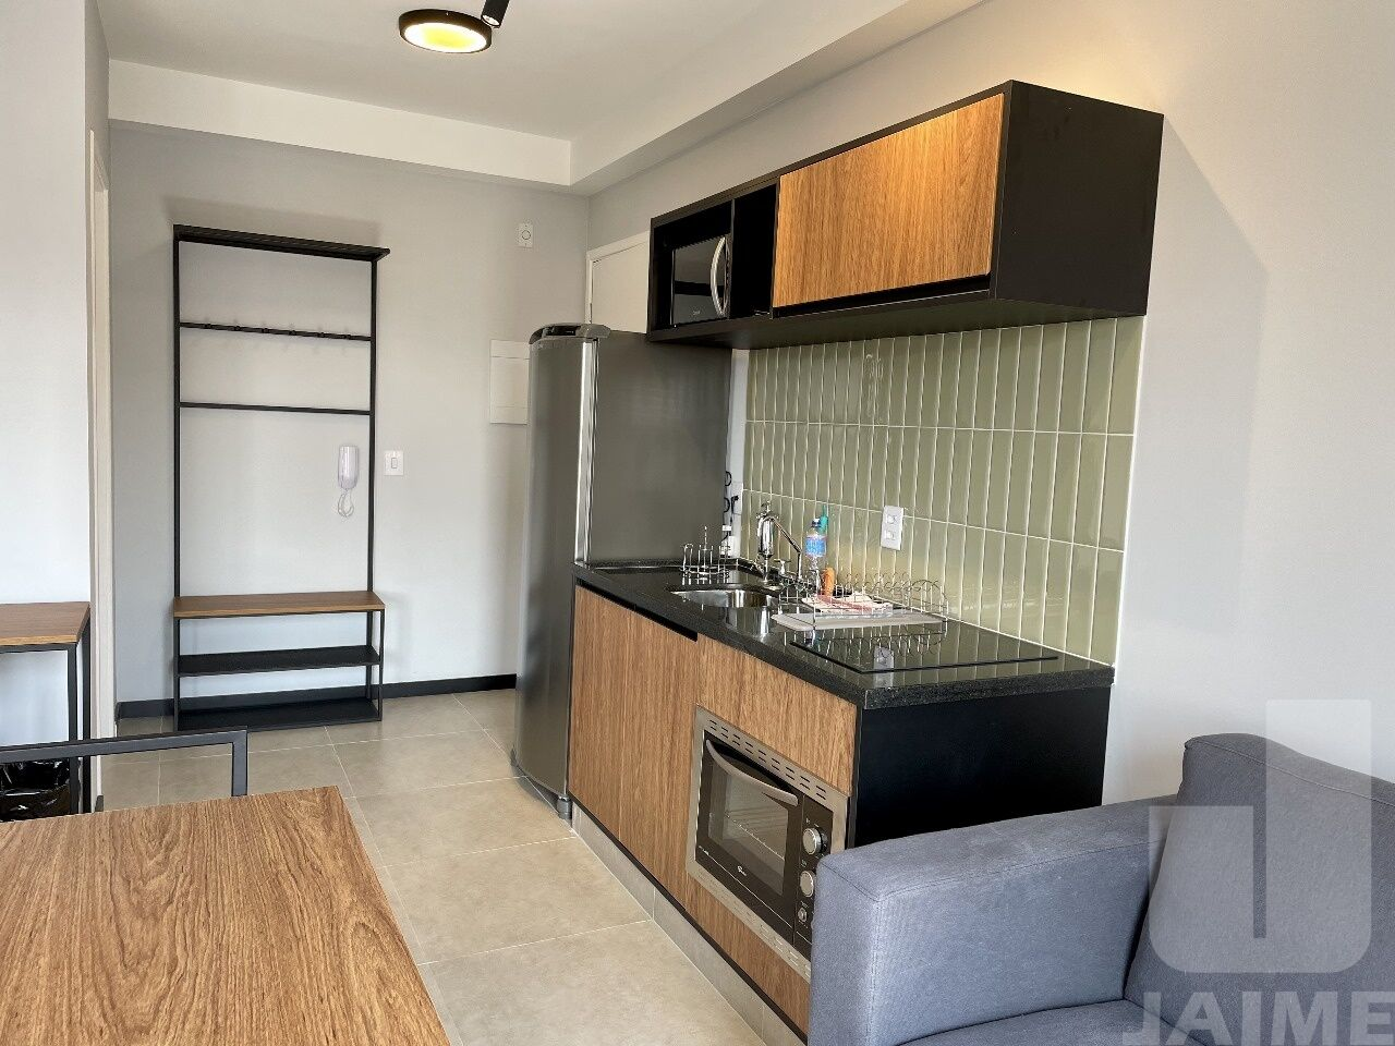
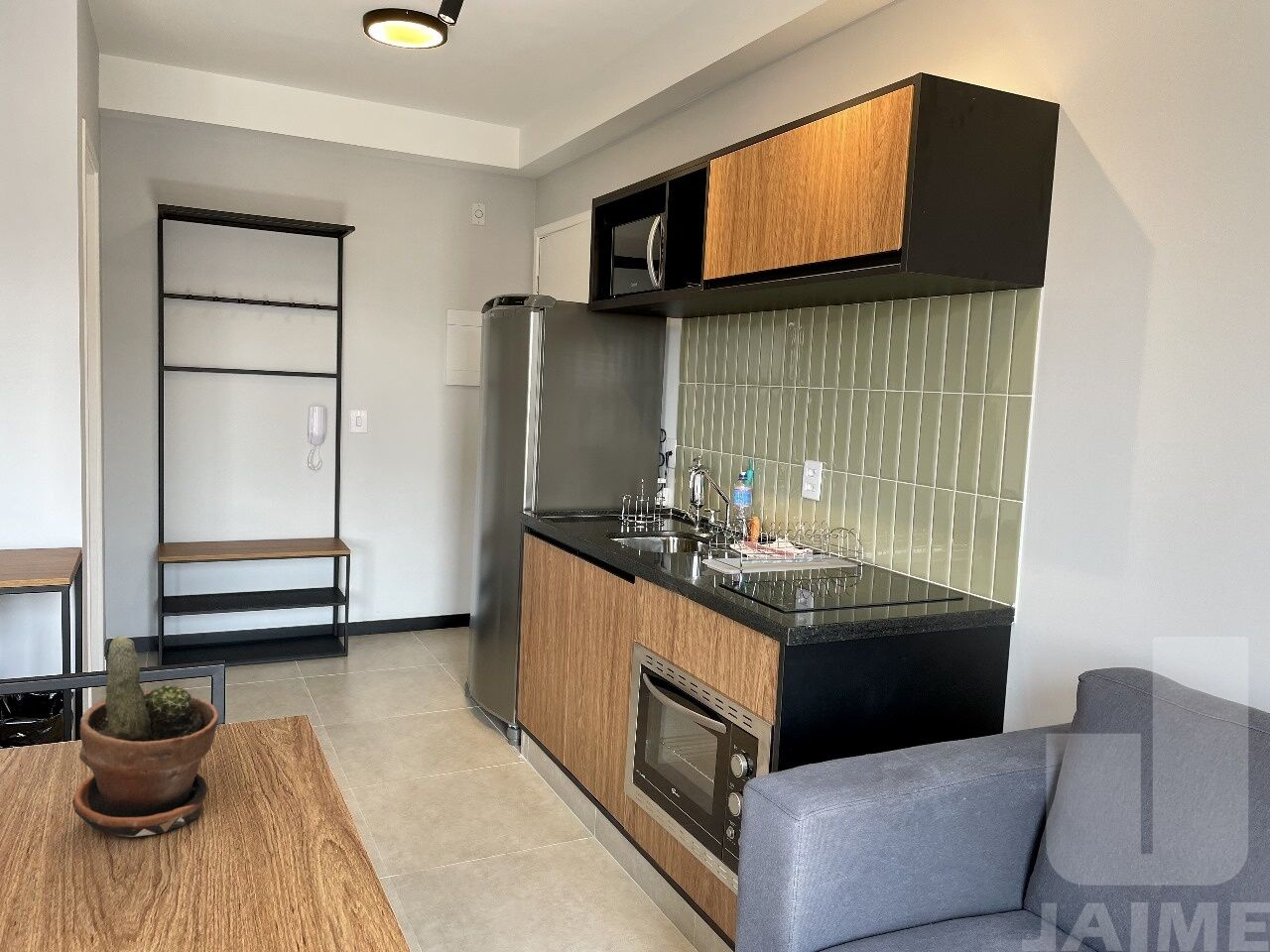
+ potted plant (147, 722)
